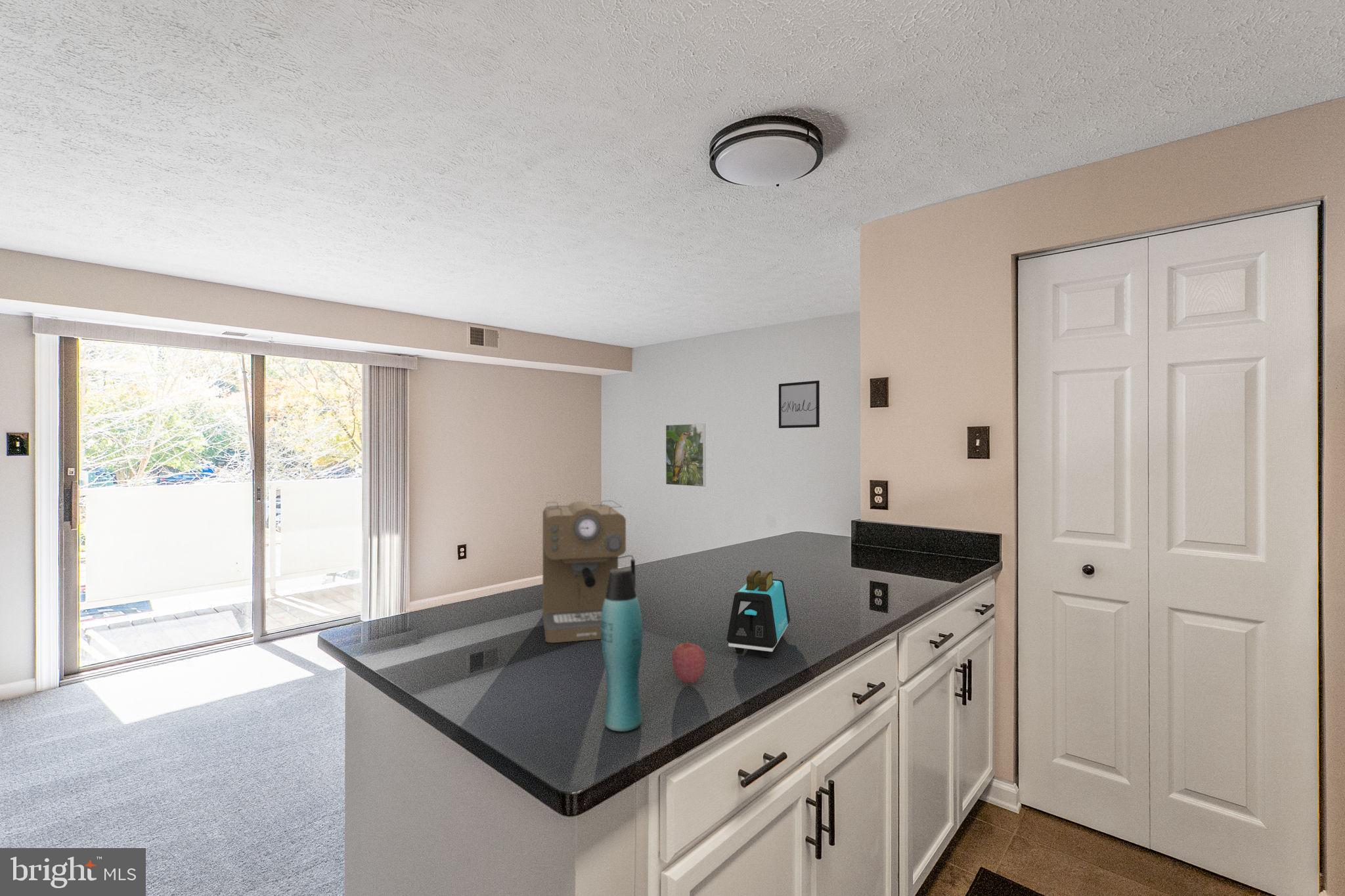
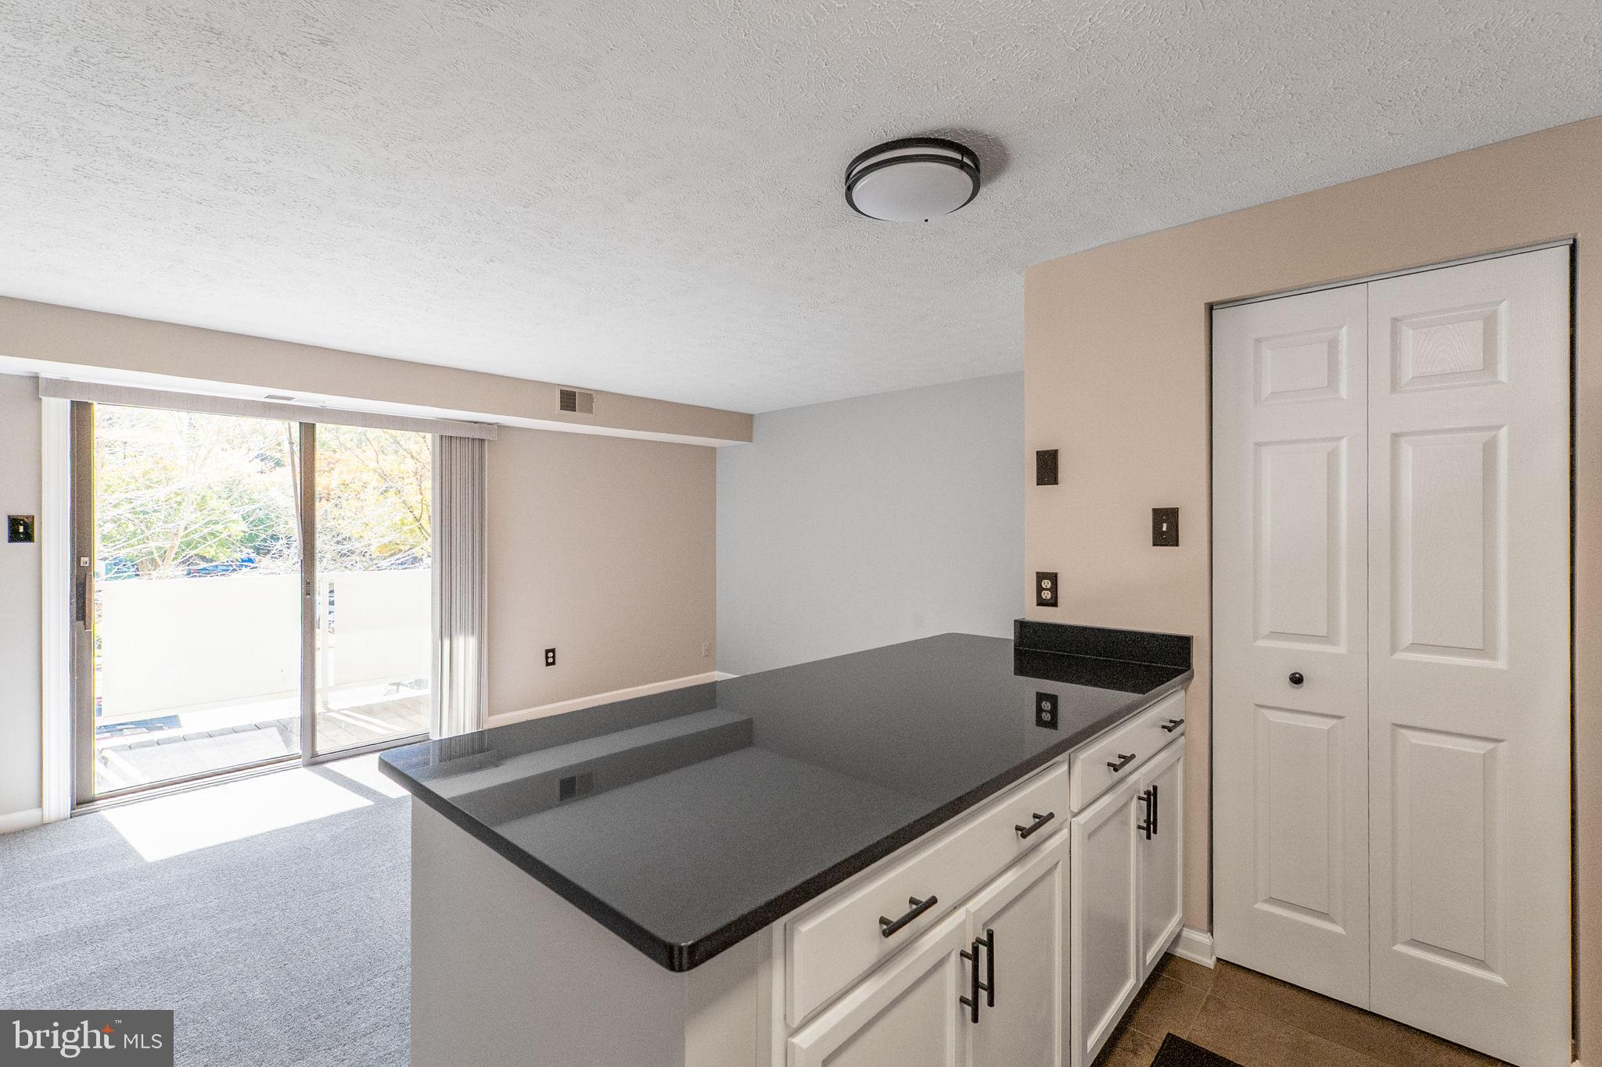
- coffee maker (589, 565)
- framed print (685, 455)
- wall art (798, 405)
- fruit (688, 662)
- bottle (622, 646)
- toaster (760, 607)
